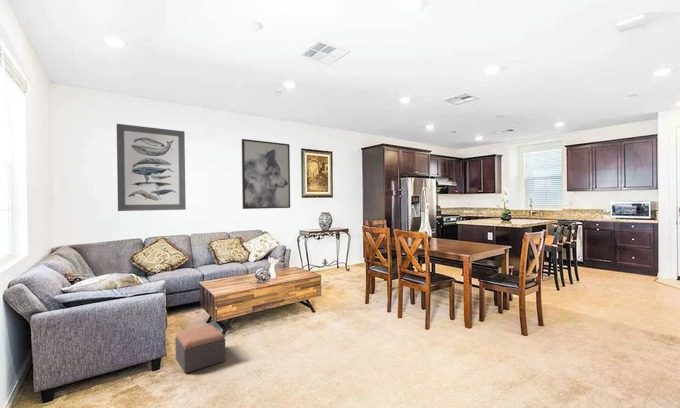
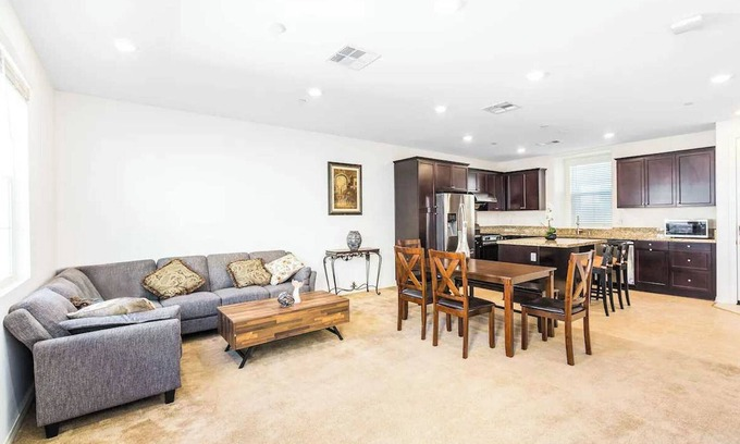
- footstool (200, 346)
- wall art (152, 169)
- wall art (267, 175)
